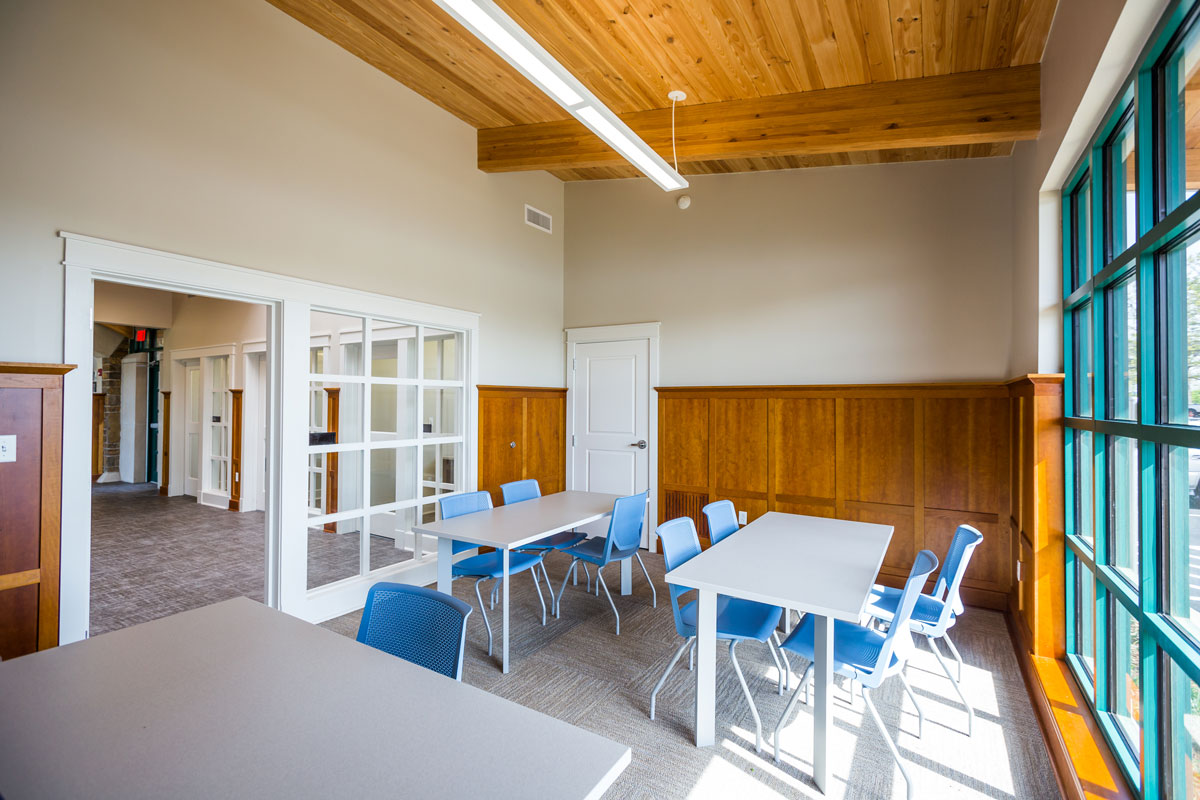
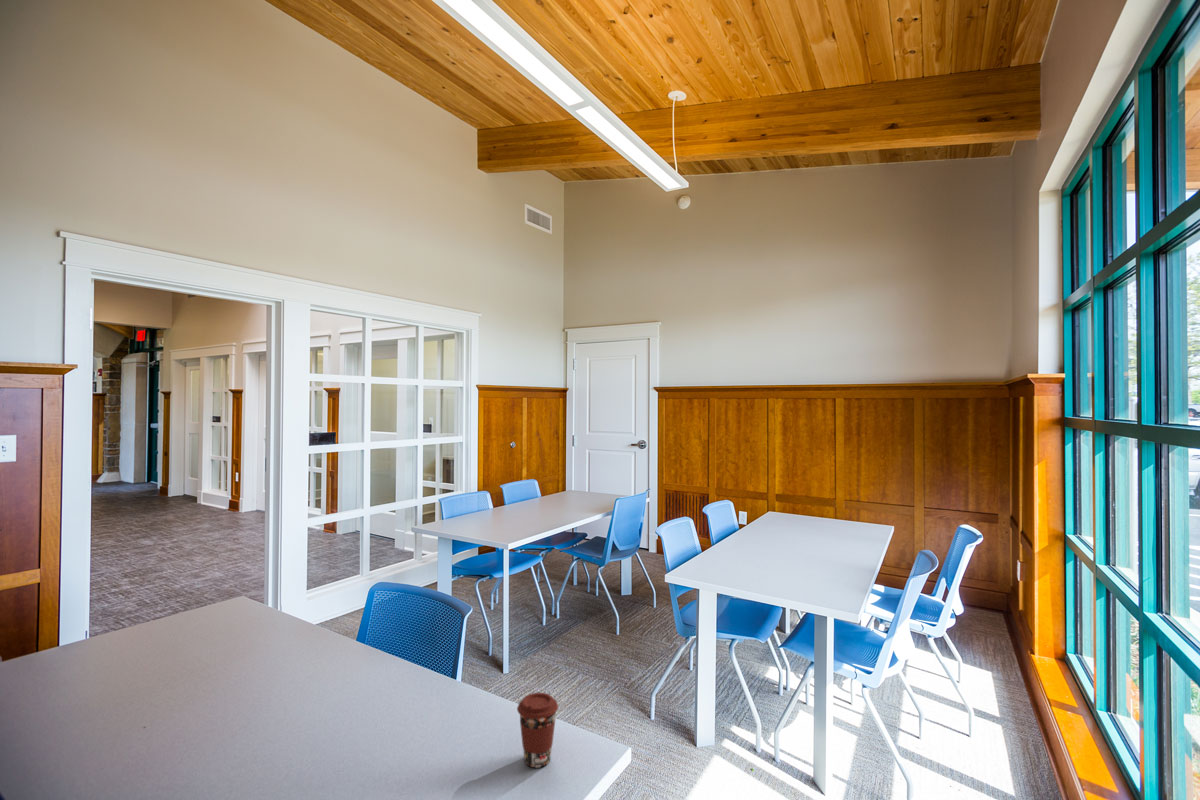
+ coffee cup (537, 729)
